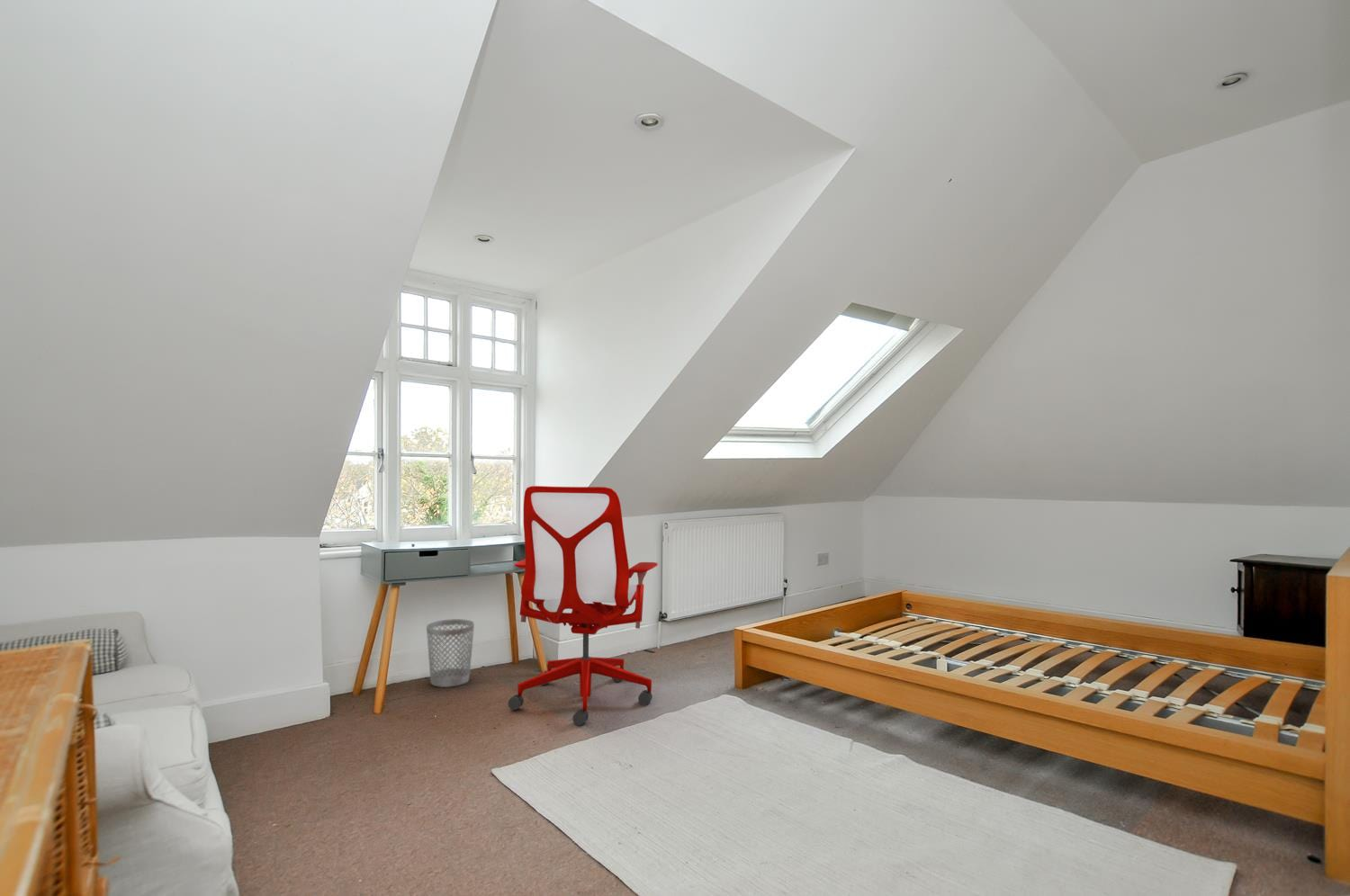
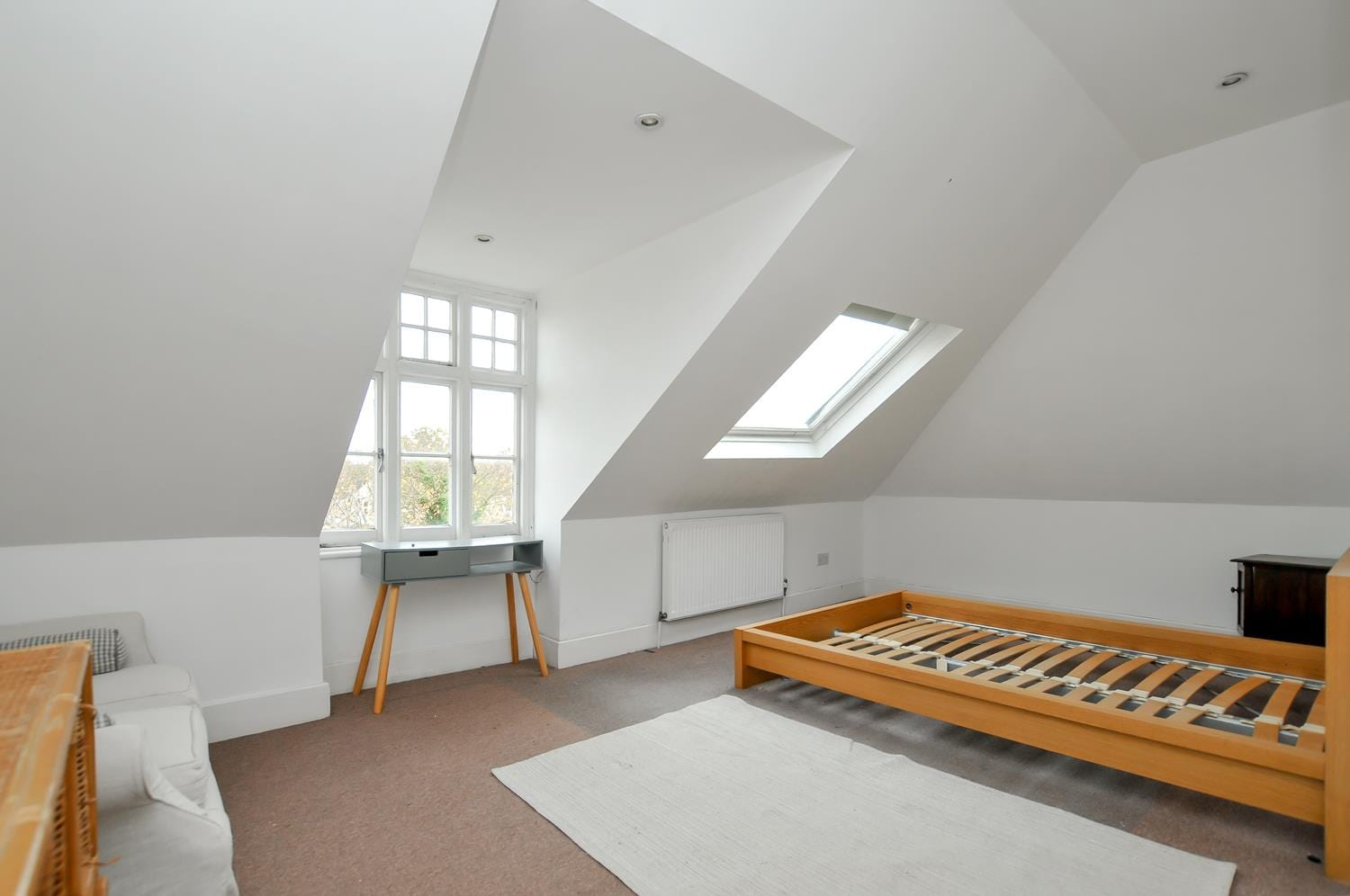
- wastebasket (449, 653)
- office chair (586, 591)
